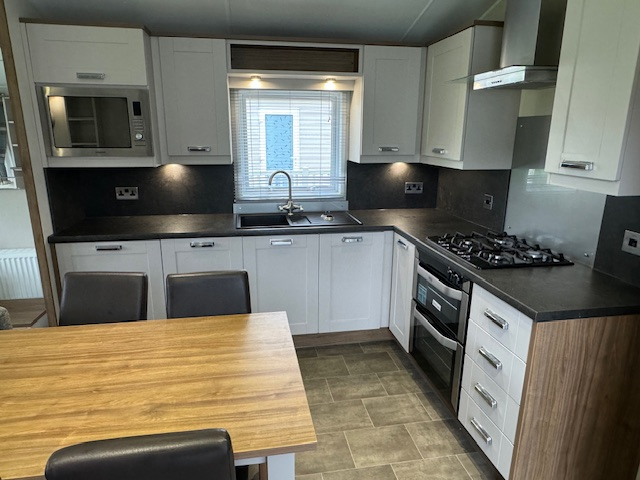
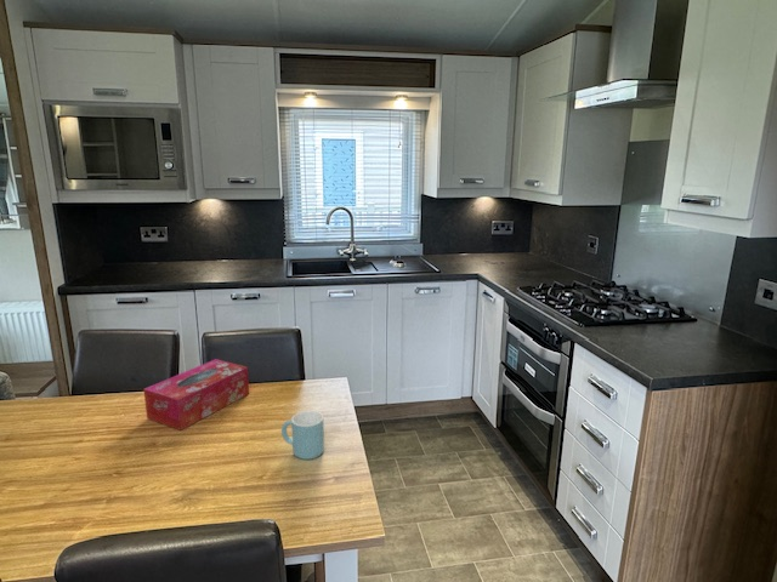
+ tissue box (199, 390)
+ mug (301, 434)
